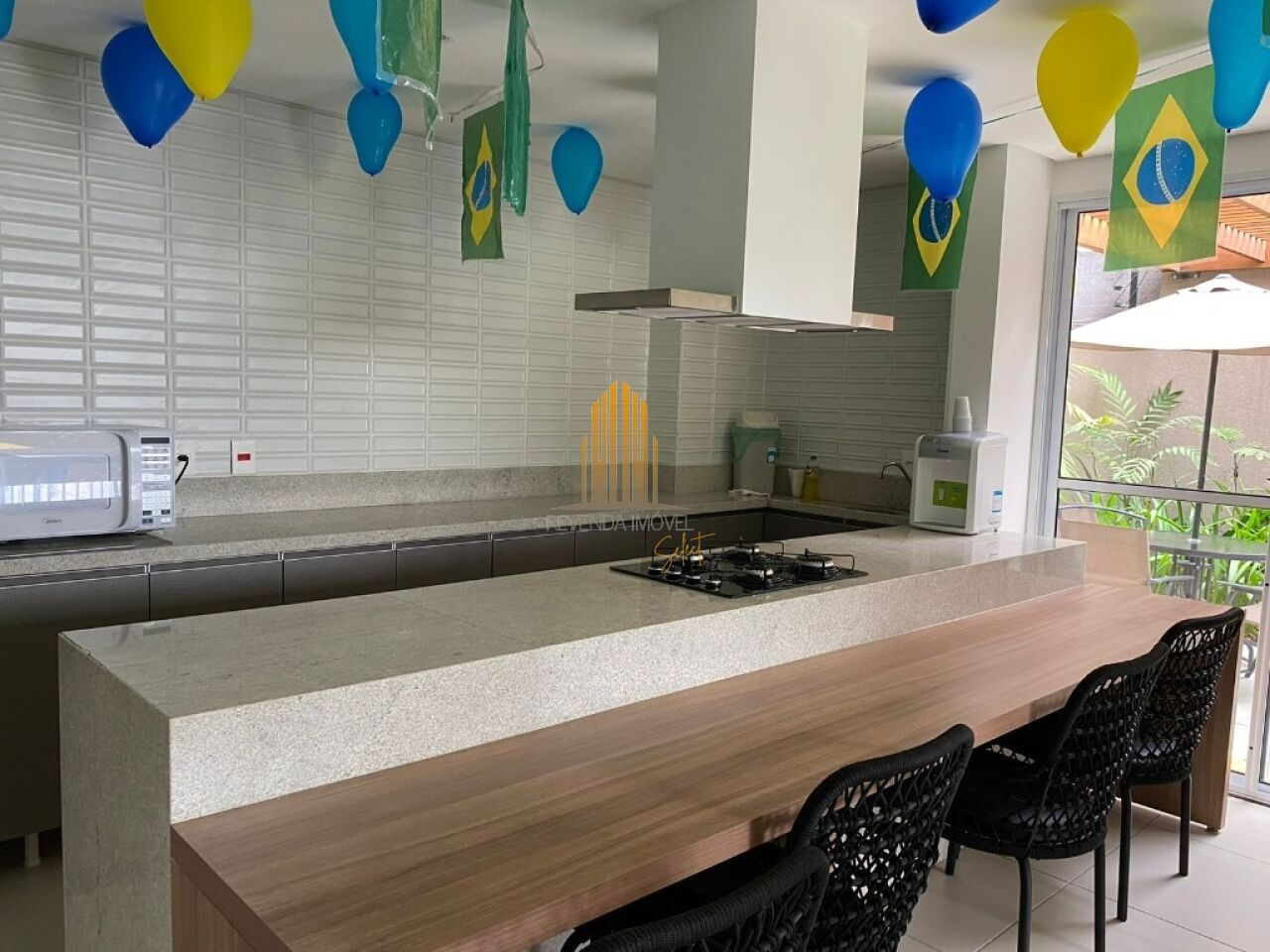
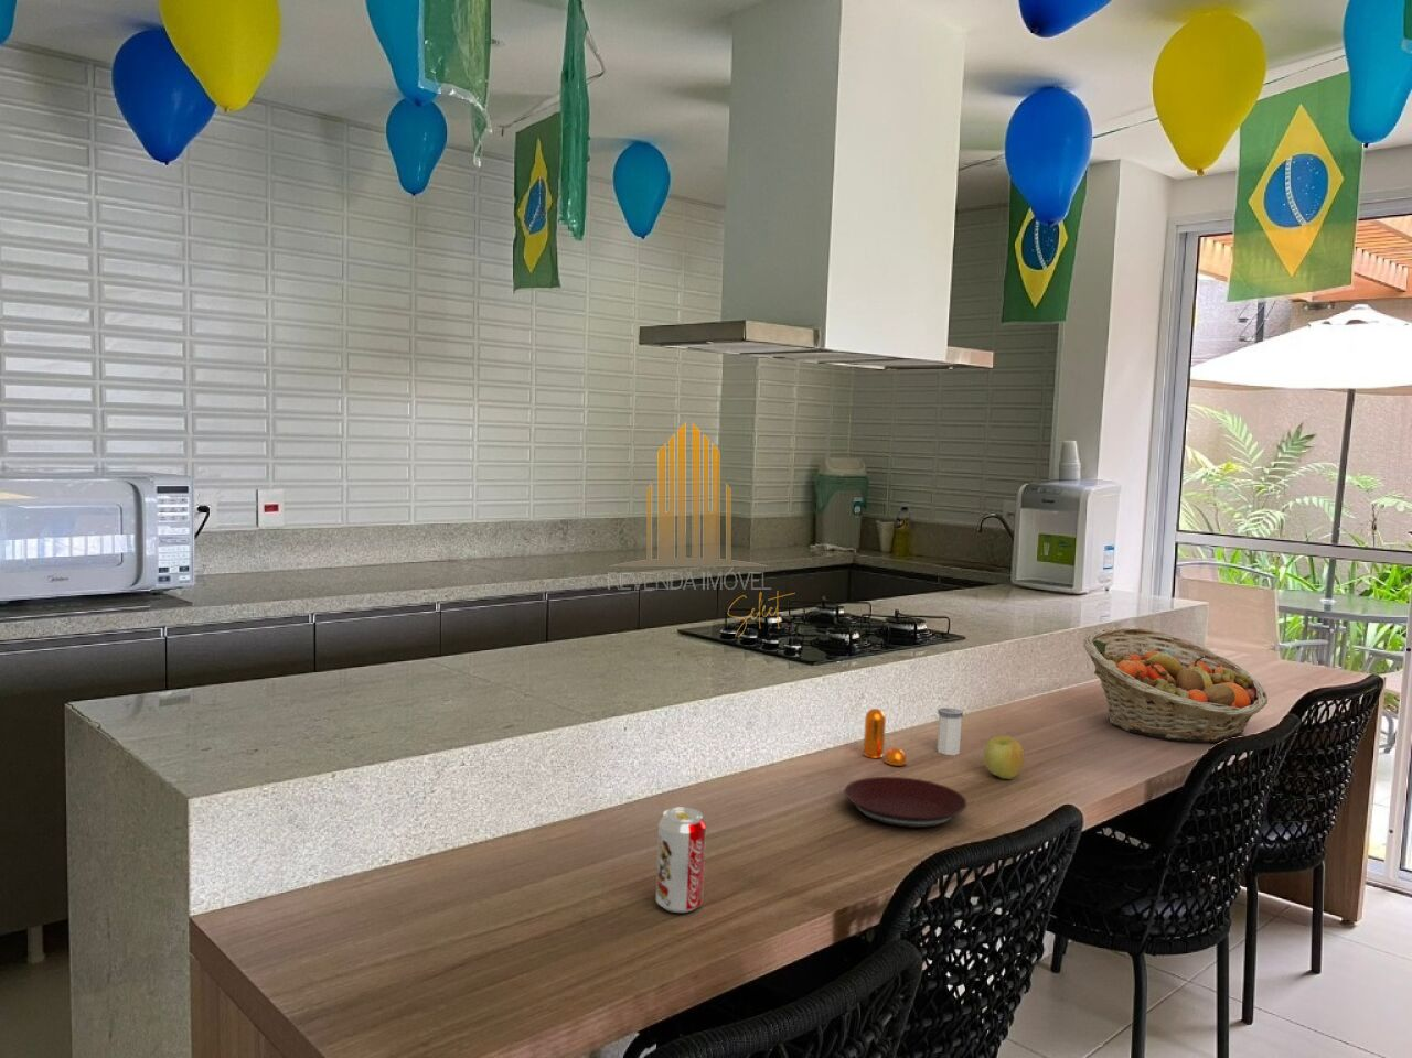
+ beverage can (680, 860)
+ plate (904, 804)
+ salt shaker (948, 730)
+ apple (1004, 757)
+ pepper shaker (884, 735)
+ fruit basket (1172, 682)
